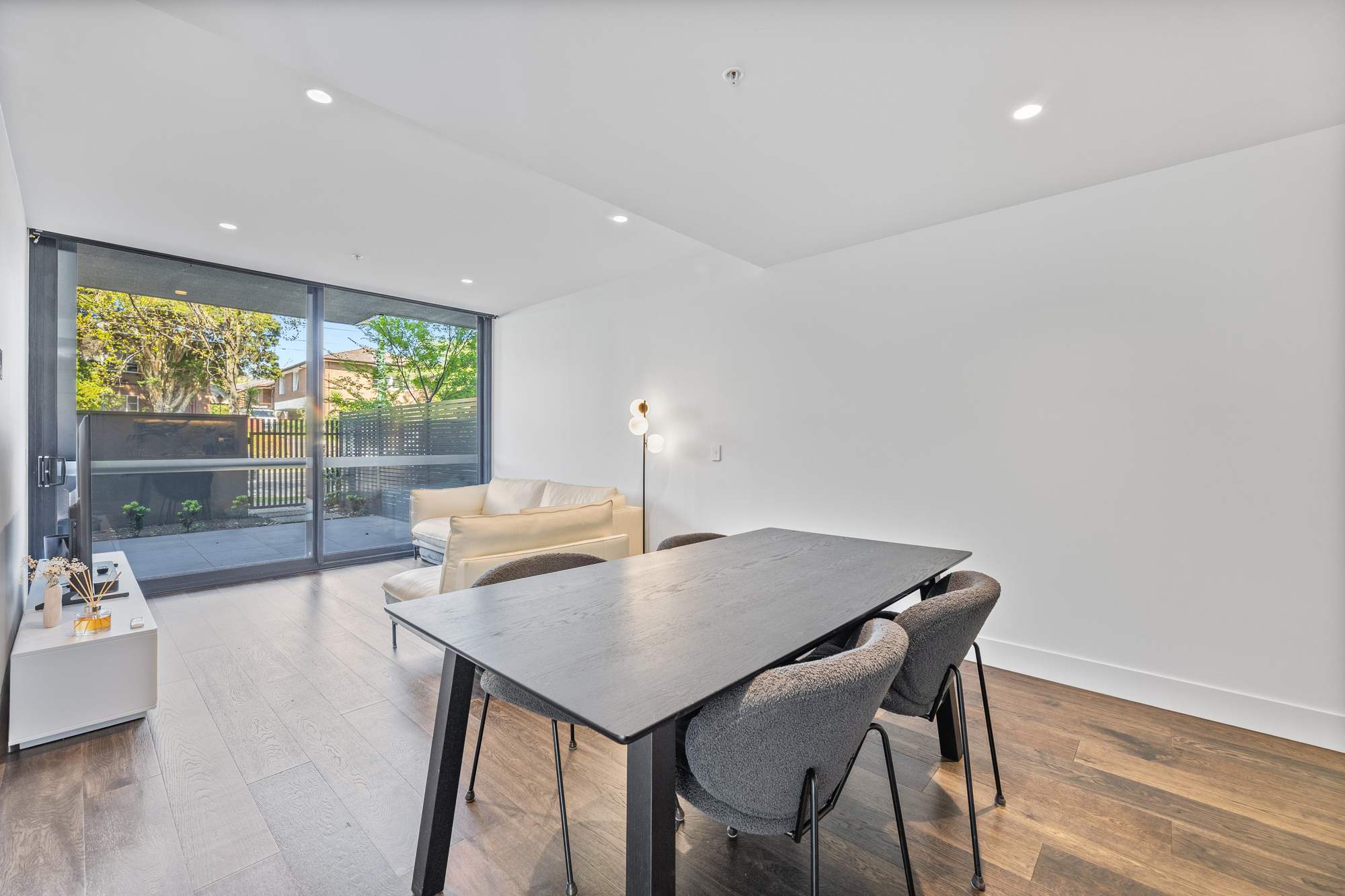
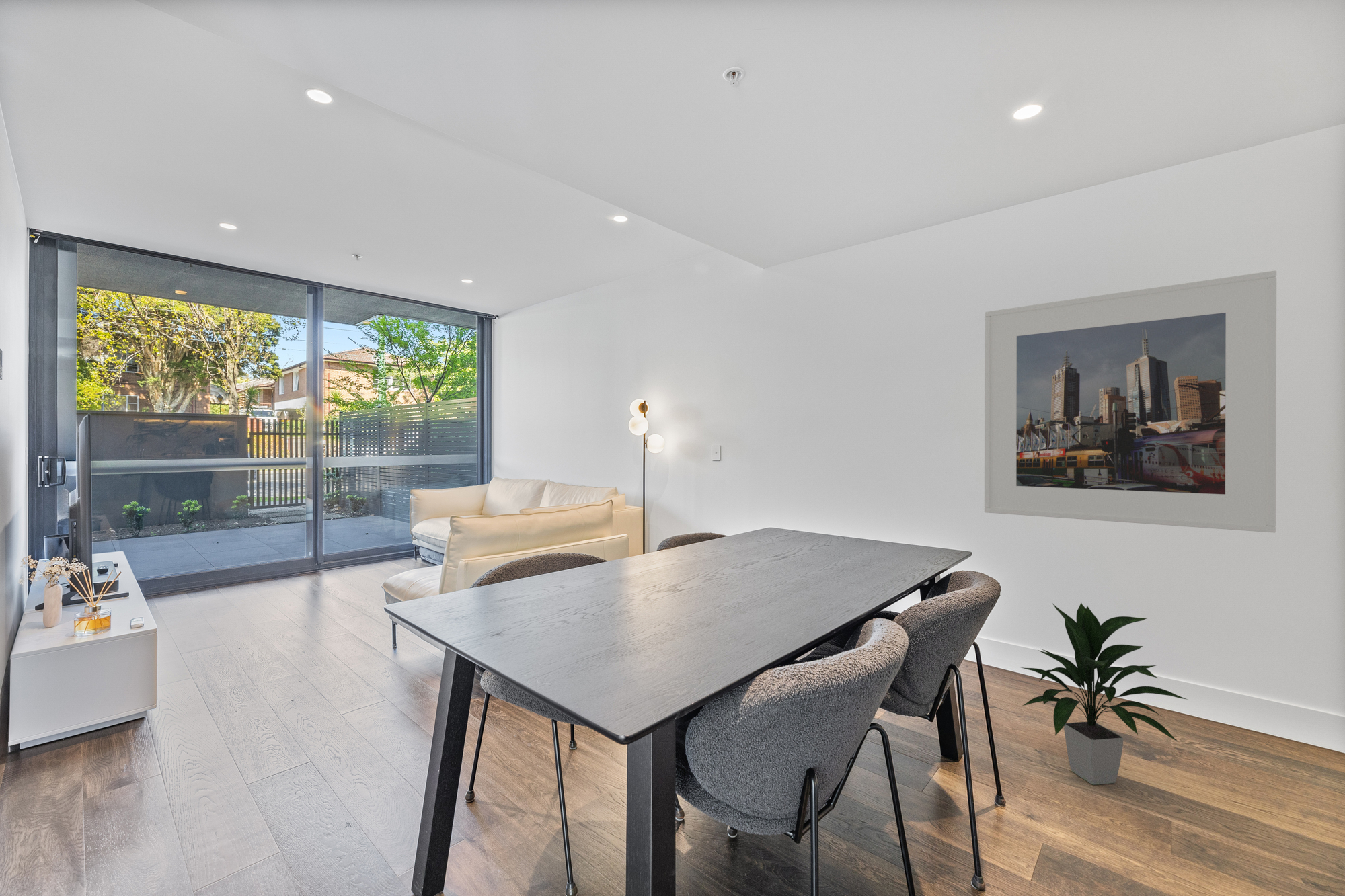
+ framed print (1111, 407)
+ indoor plant (1091, 687)
